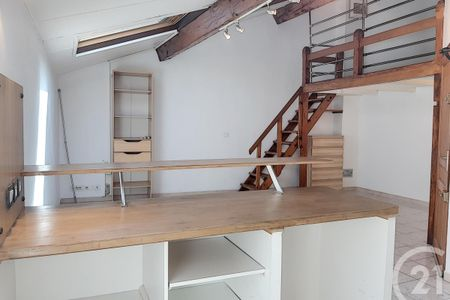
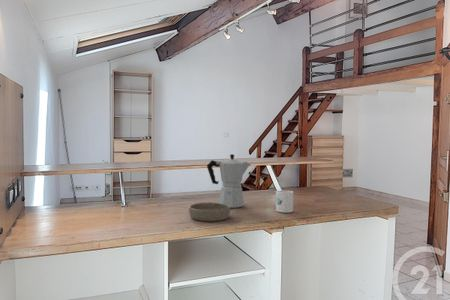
+ bowl (209, 211)
+ mug (282, 200)
+ moka pot (228, 179)
